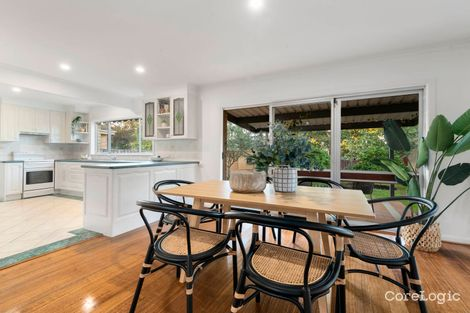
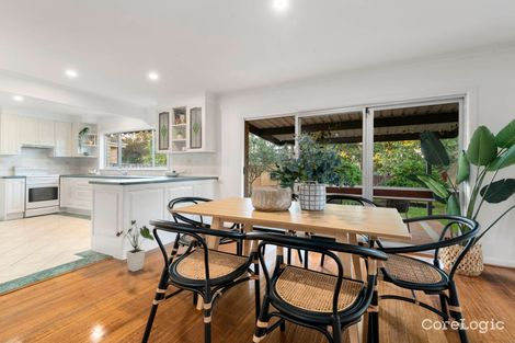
+ house plant (133, 245)
